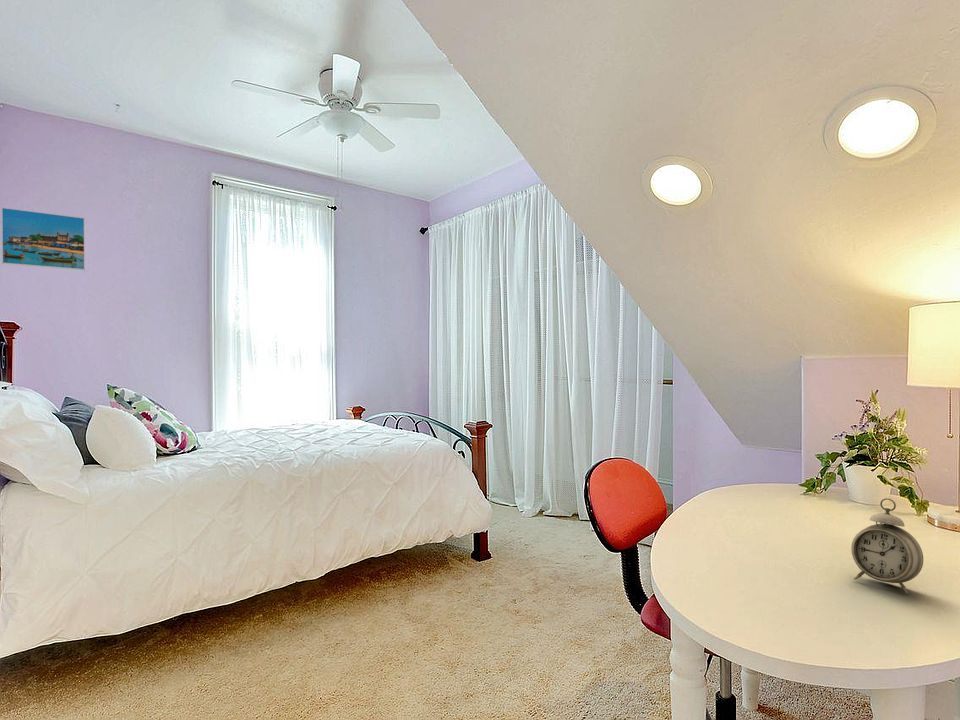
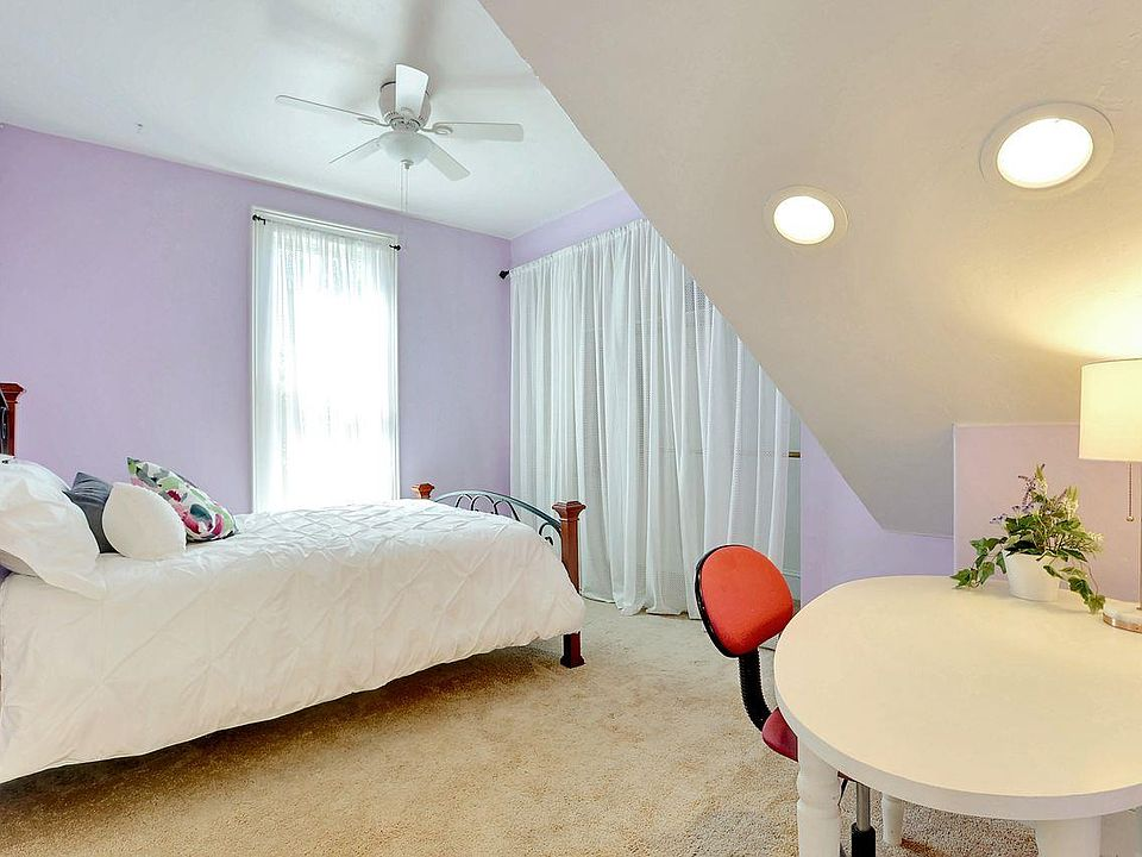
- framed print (44, 240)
- alarm clock (885, 541)
